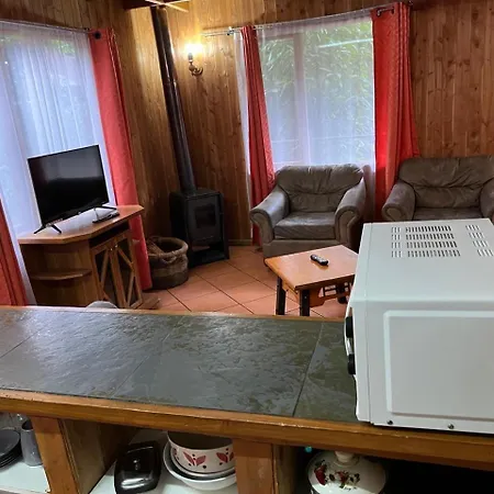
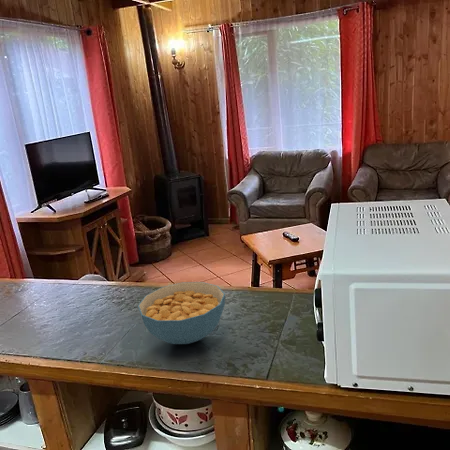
+ cereal bowl (184, 318)
